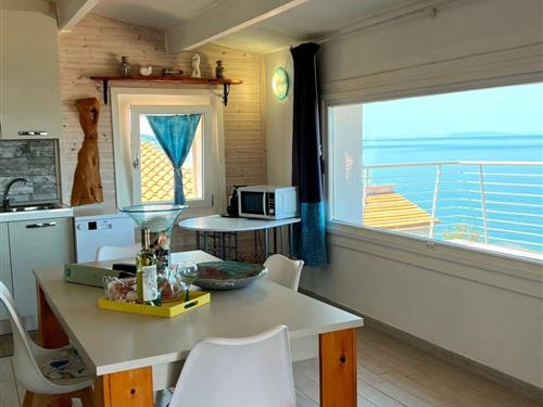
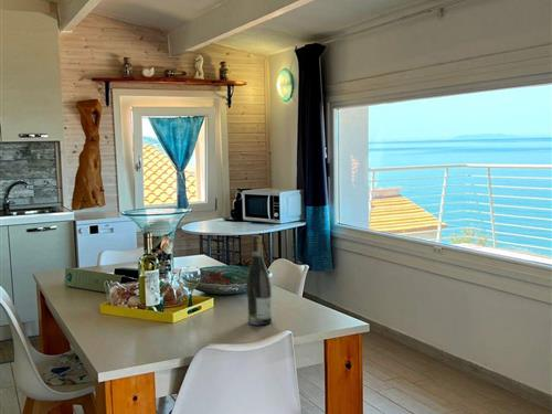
+ wine bottle (258, 278)
